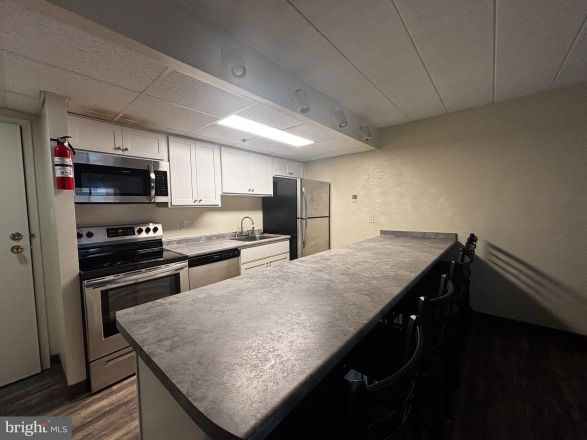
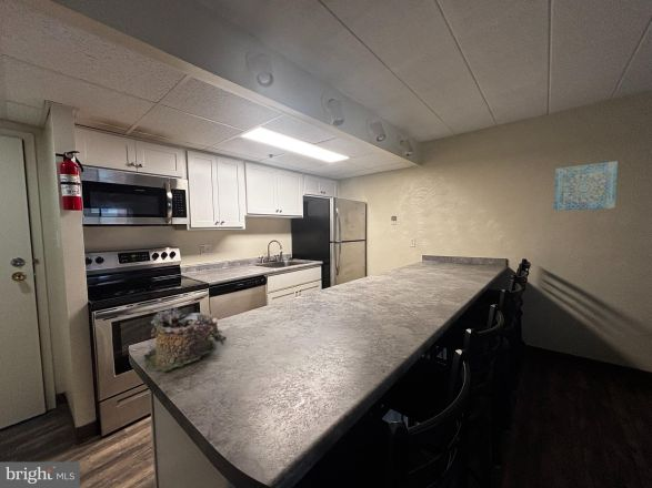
+ wall art (583, 187)
+ flower (185, 328)
